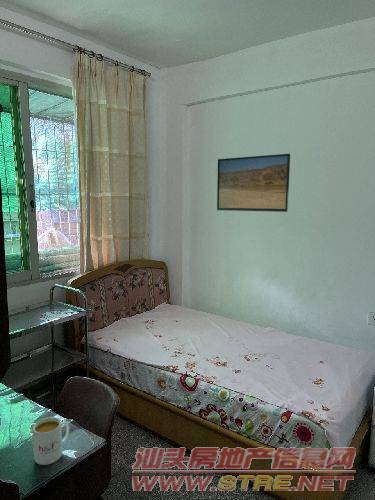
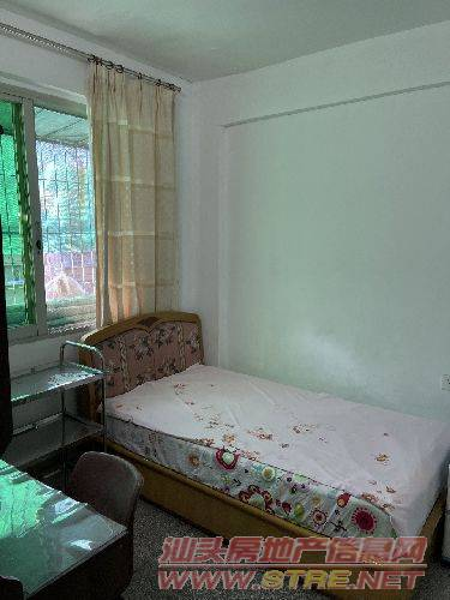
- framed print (250, 184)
- mug (52, 437)
